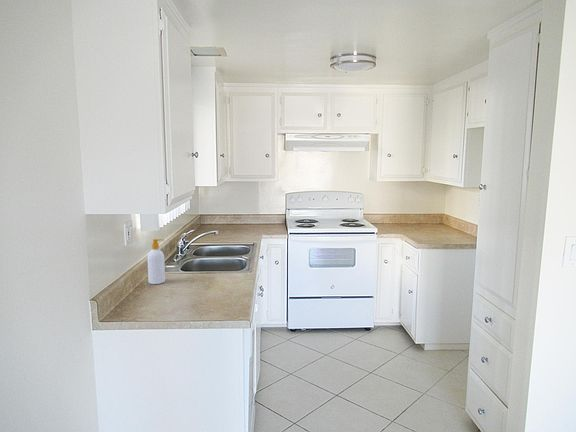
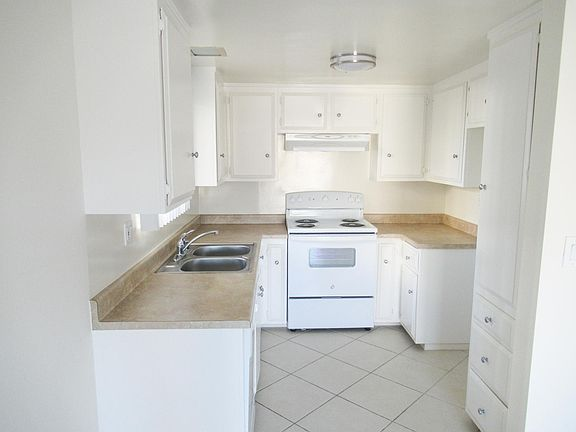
- soap bottle (156, 260)
